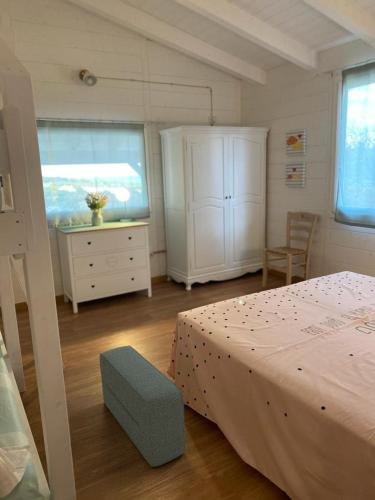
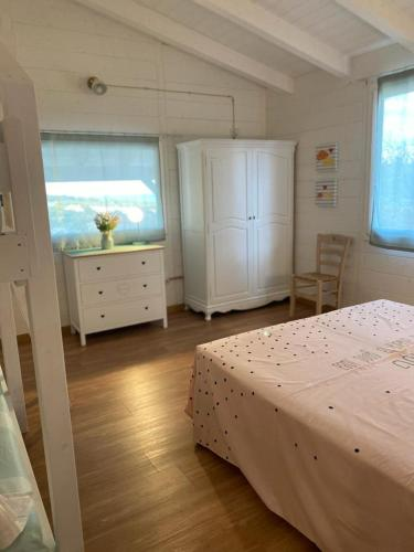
- pouf (138, 396)
